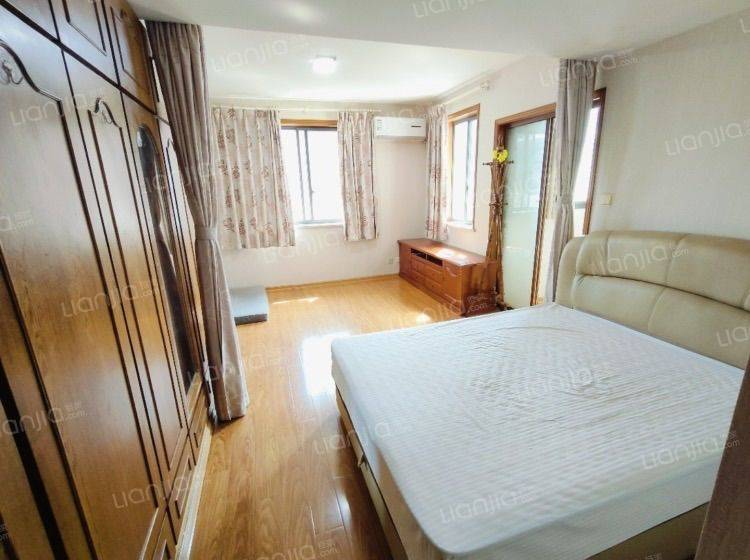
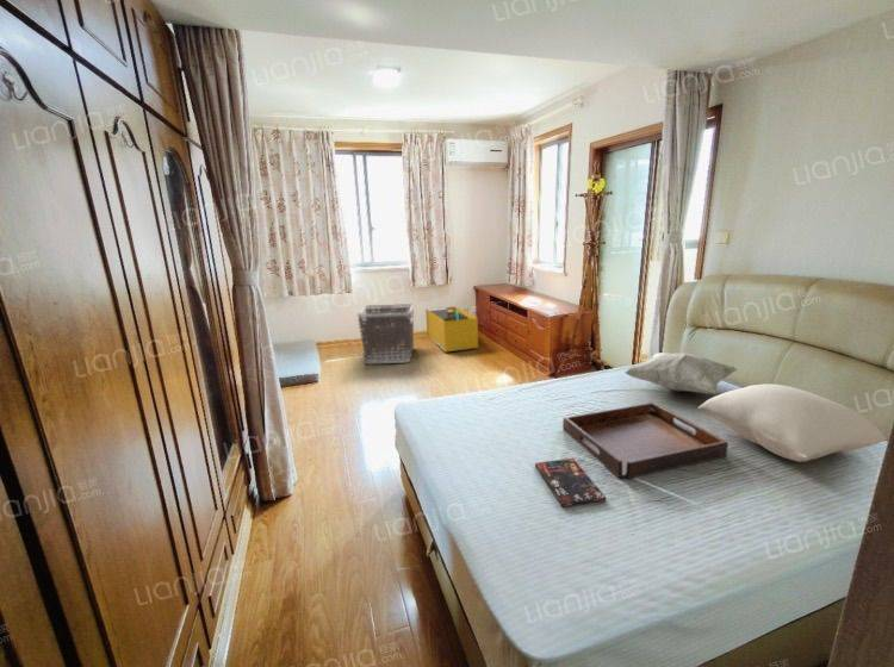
+ storage bin (451, 326)
+ book (567, 480)
+ clothes hamper (389, 332)
+ decorative pillow (681, 370)
+ pillow (786, 418)
+ serving tray (638, 435)
